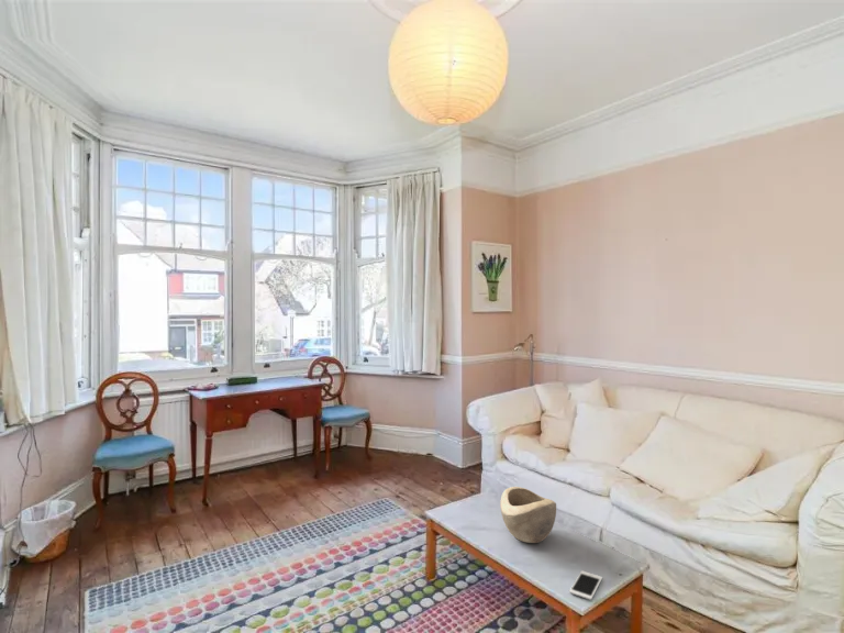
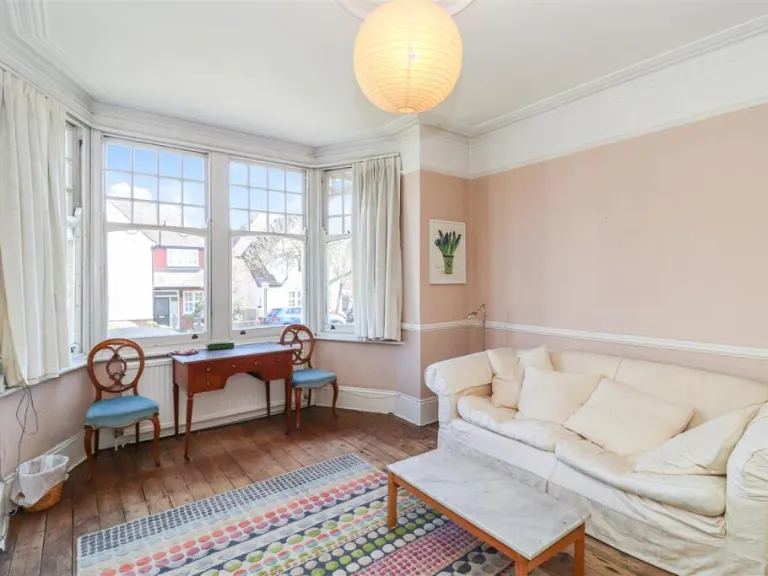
- cell phone (586, 585)
- decorative bowl (528, 514)
